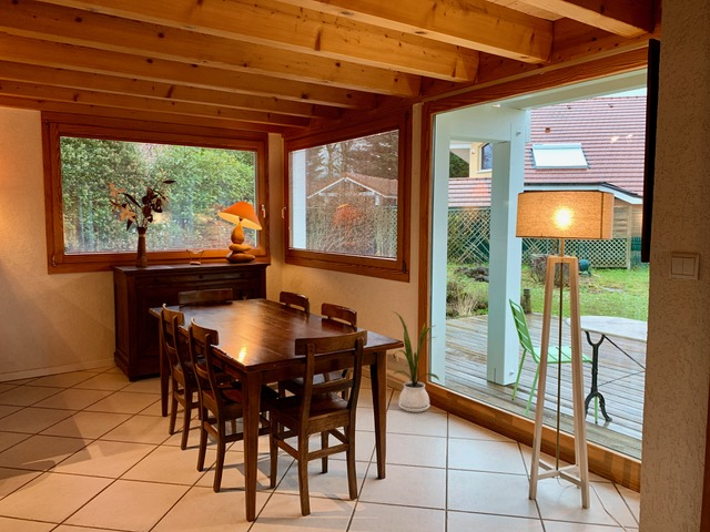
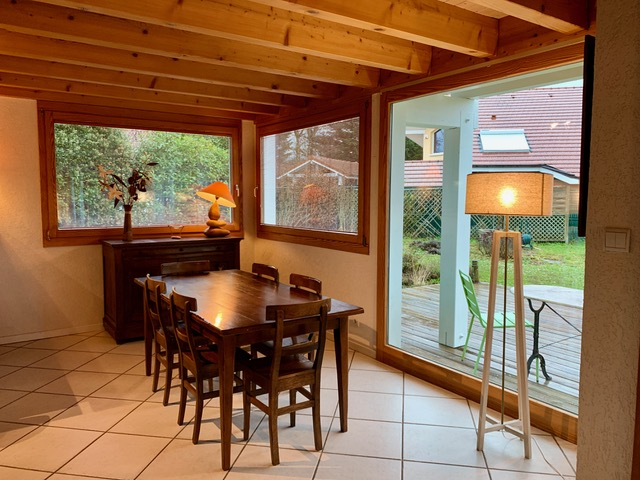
- house plant (412, 360)
